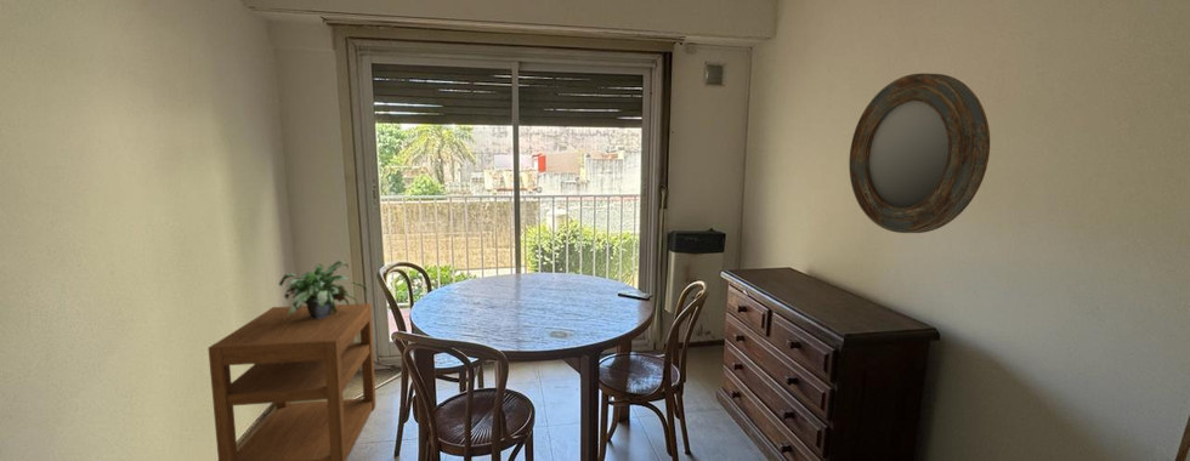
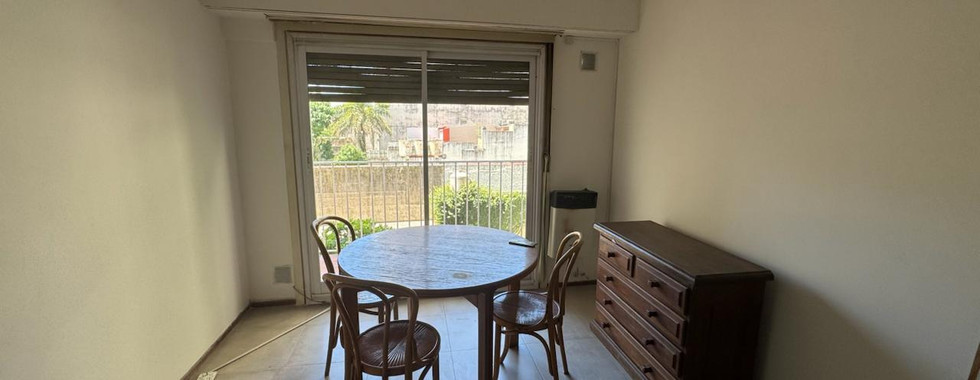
- potted plant (321, 289)
- nightstand (305, 381)
- home mirror (907, 154)
